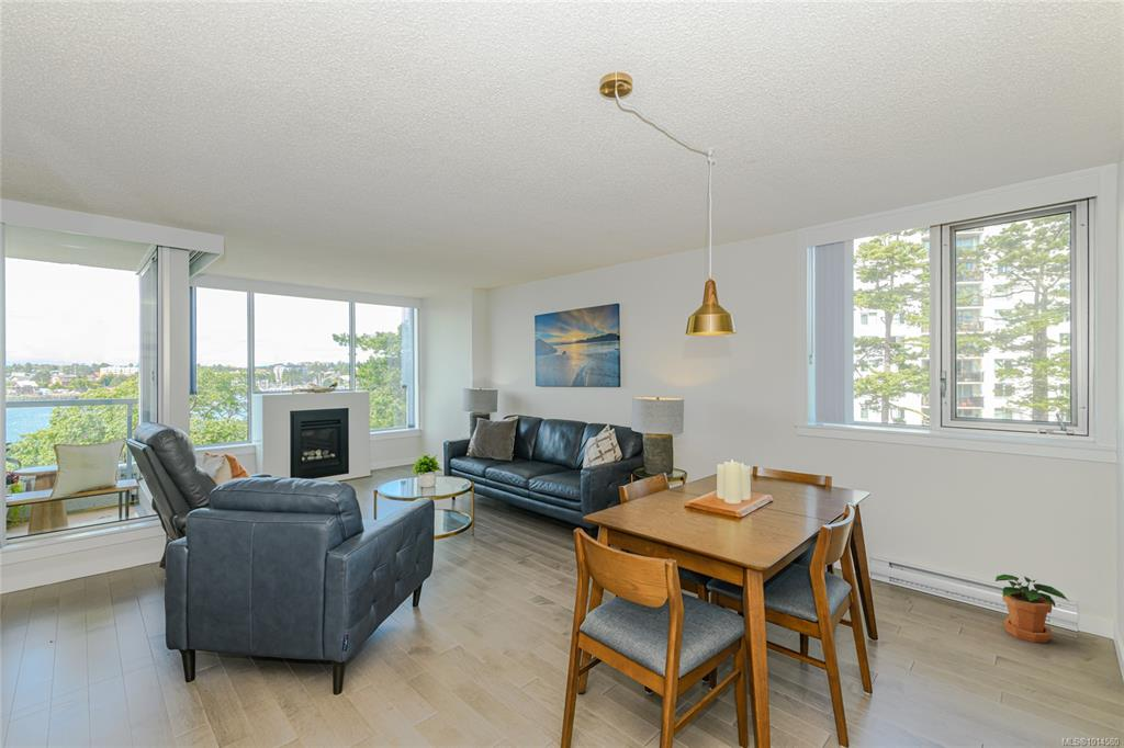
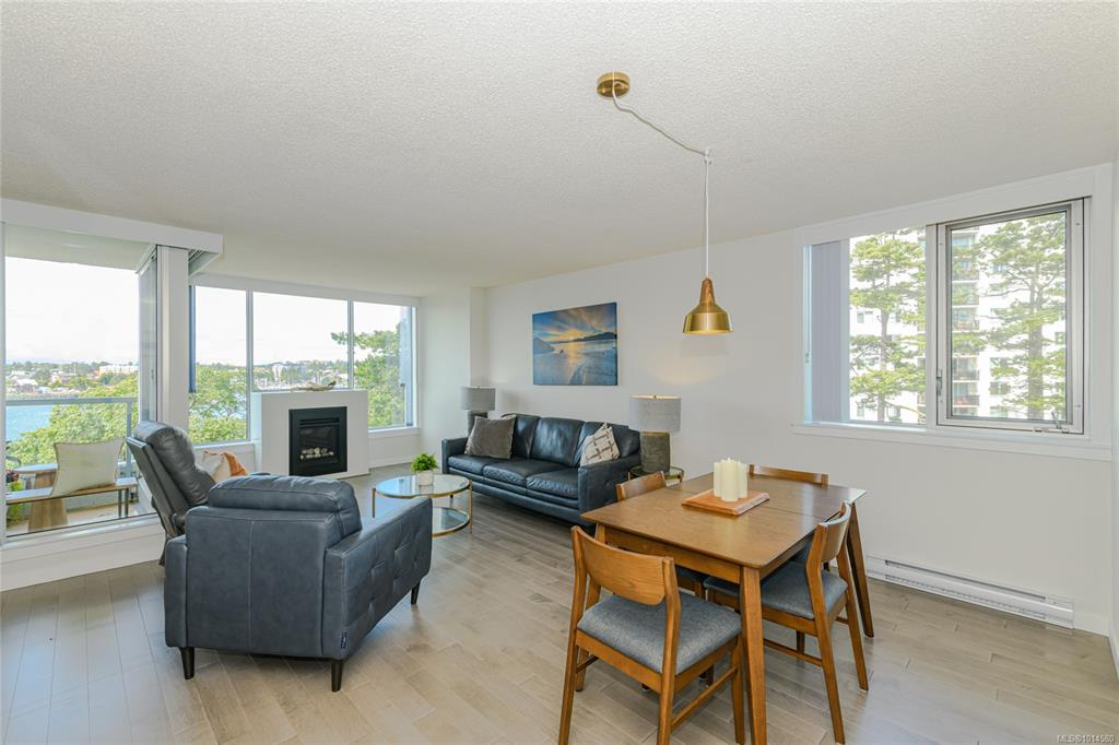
- potted plant (1034, 609)
